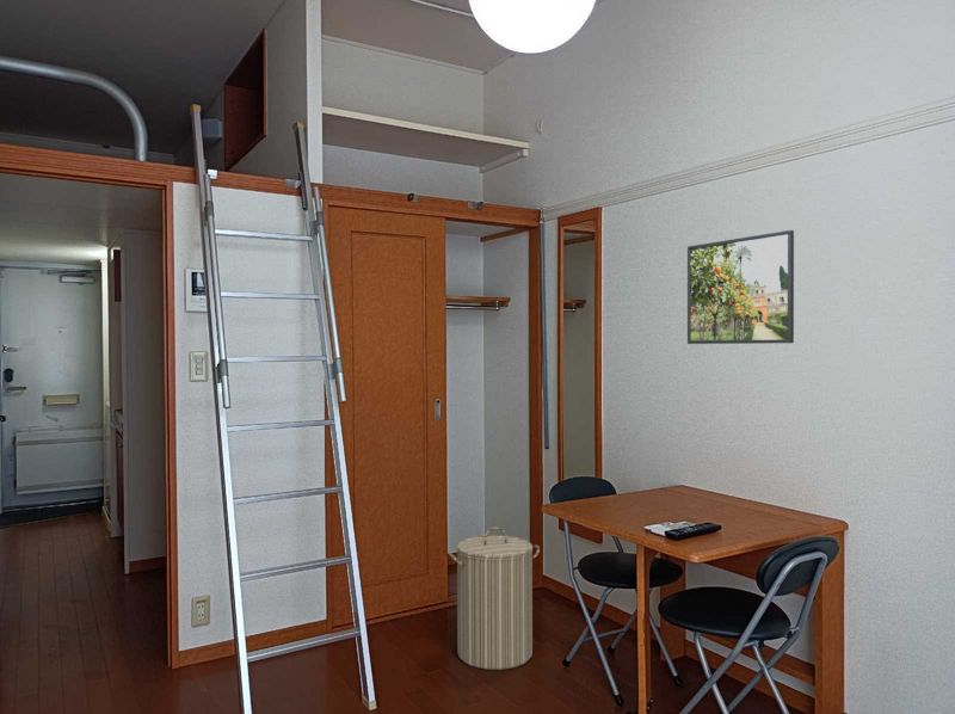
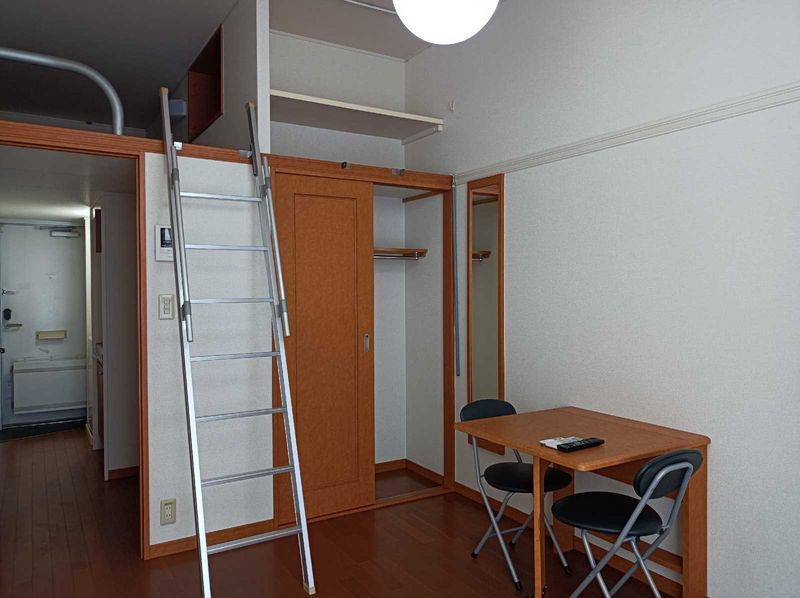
- laundry hamper (494, 590)
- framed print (737, 290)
